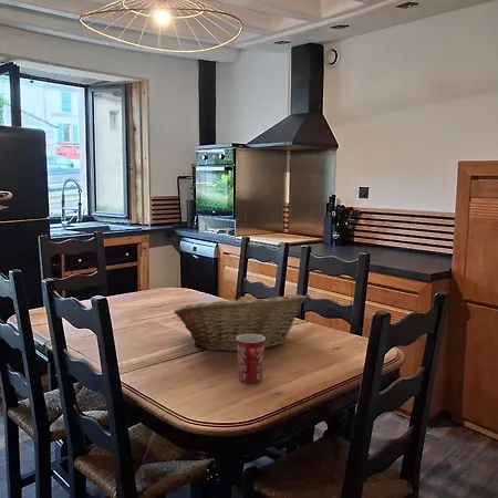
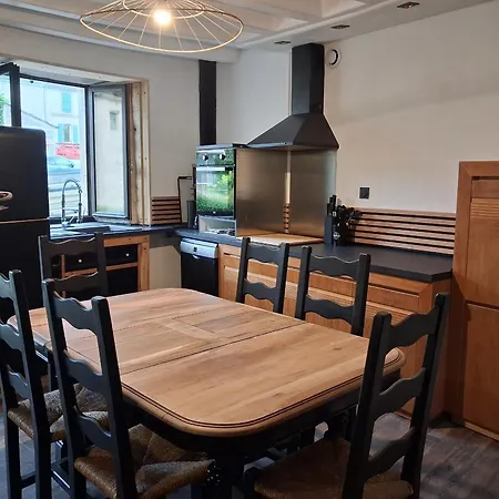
- mug (250, 361)
- fruit basket (240, 314)
